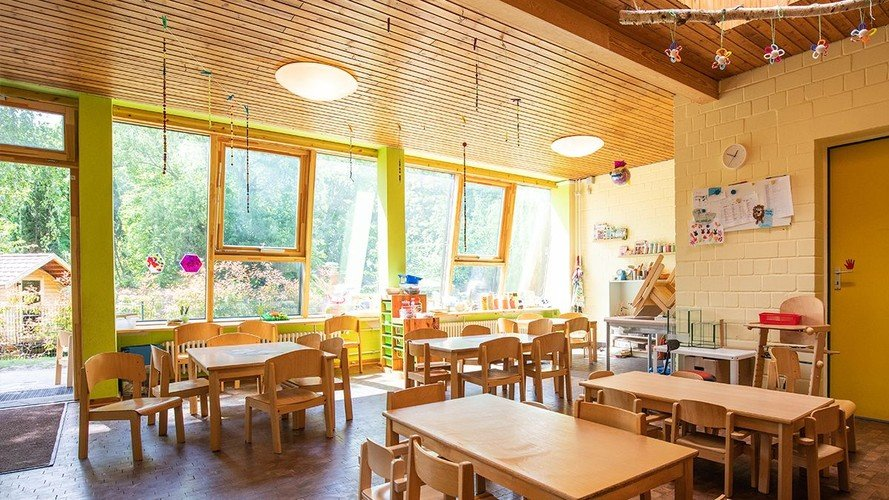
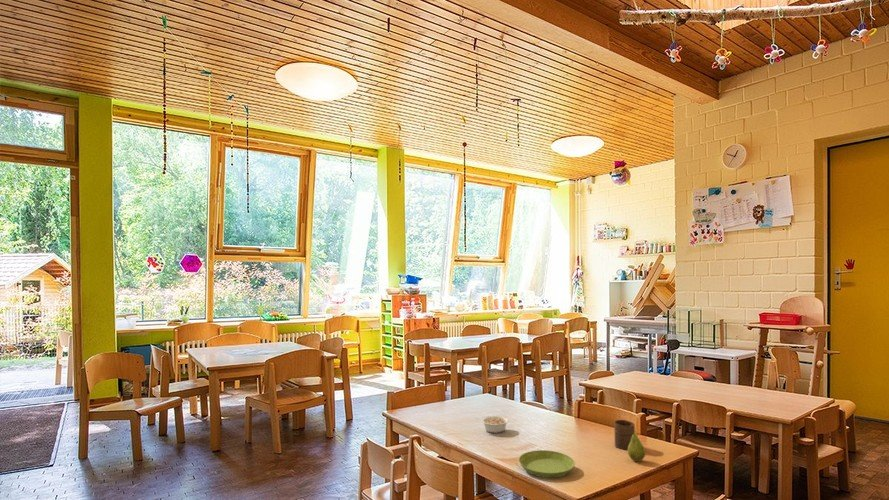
+ saucer (546, 464)
+ legume (494, 424)
+ cup (624, 434)
+ fruit (636, 445)
